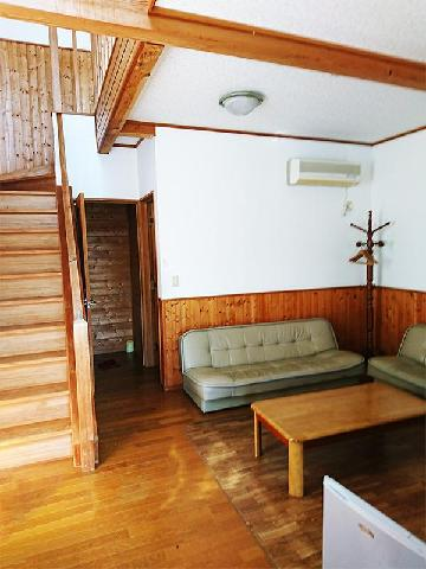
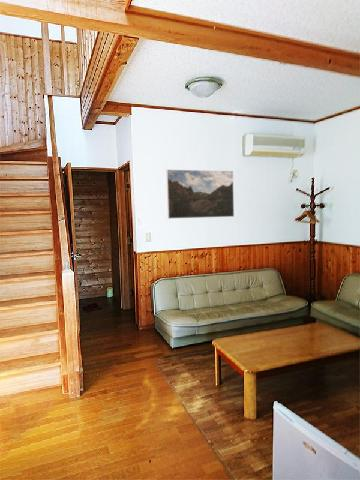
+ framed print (201, 194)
